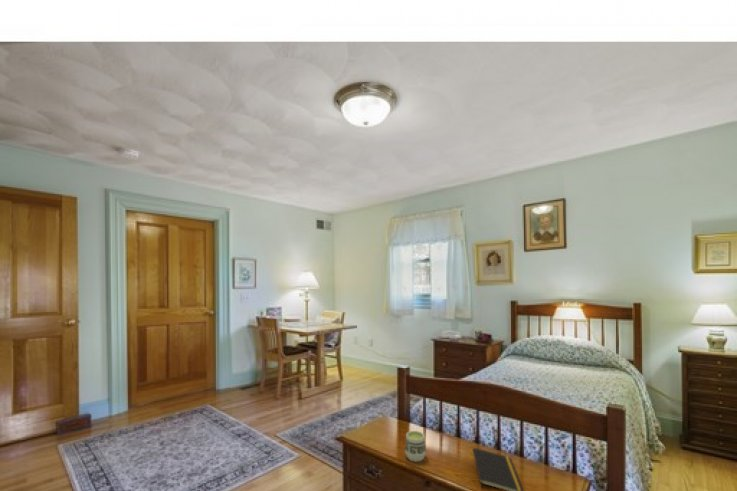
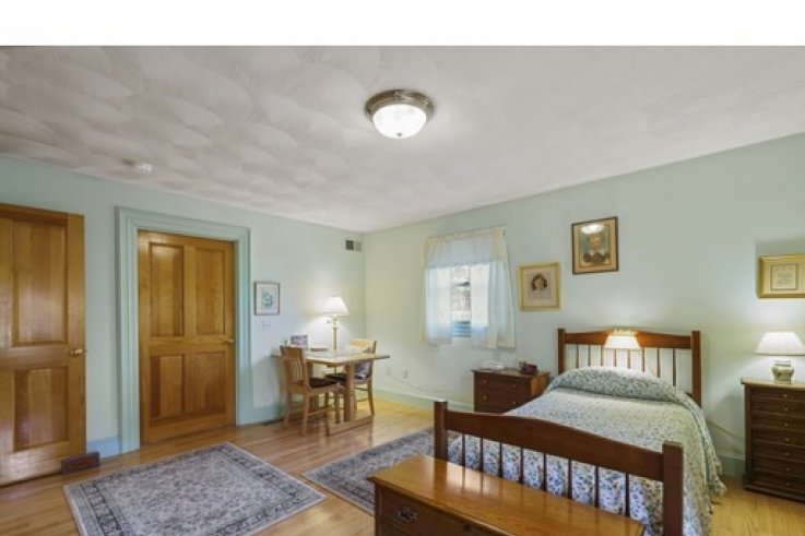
- notepad (496, 469)
- cup (415, 446)
